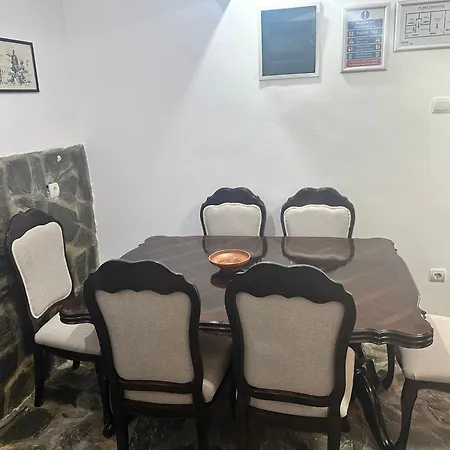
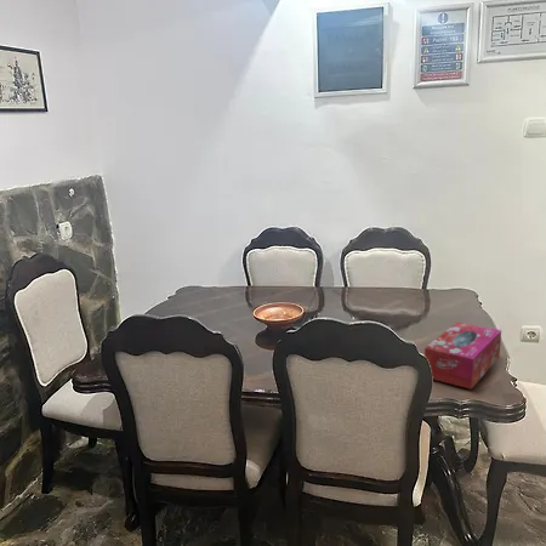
+ tissue box (463, 352)
